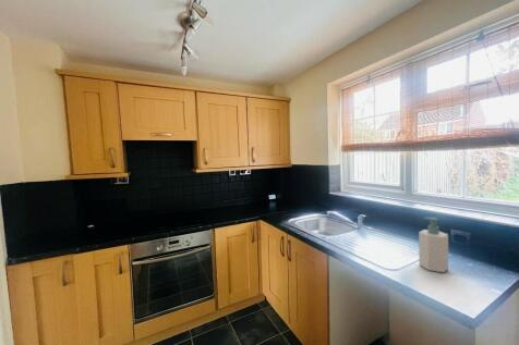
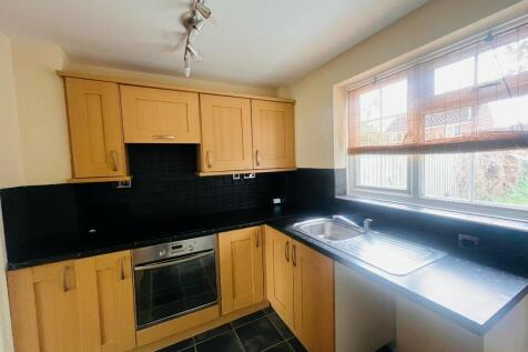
- soap bottle (433, 243)
